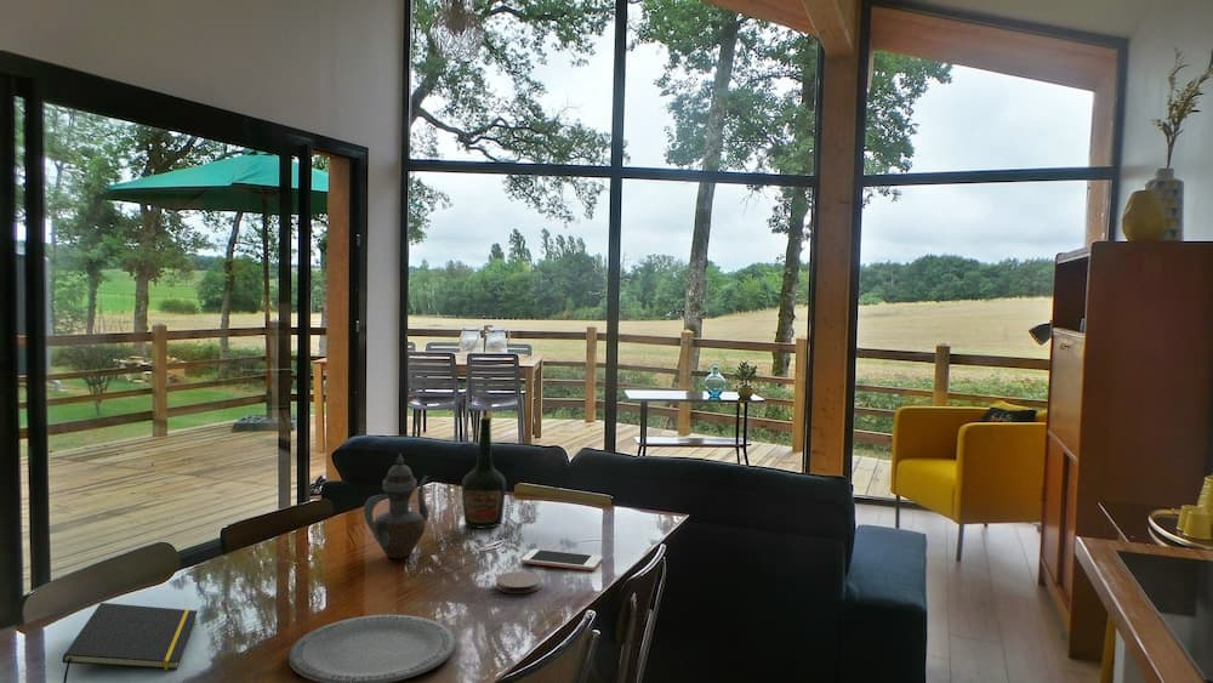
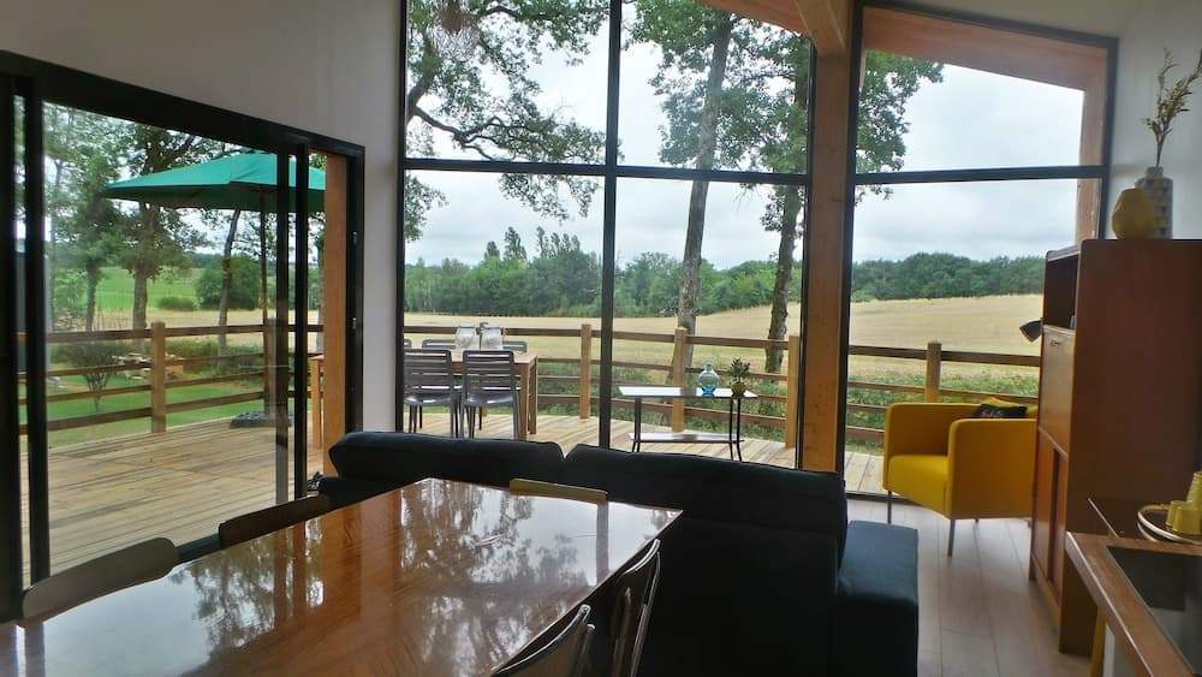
- plate (374, 649)
- teapot (398, 505)
- coaster (518, 581)
- notepad (136, 633)
- bottle (484, 471)
- cell phone (562, 559)
